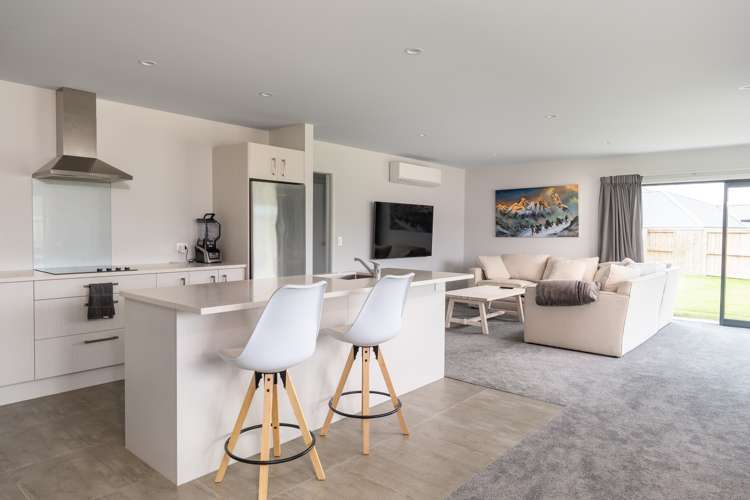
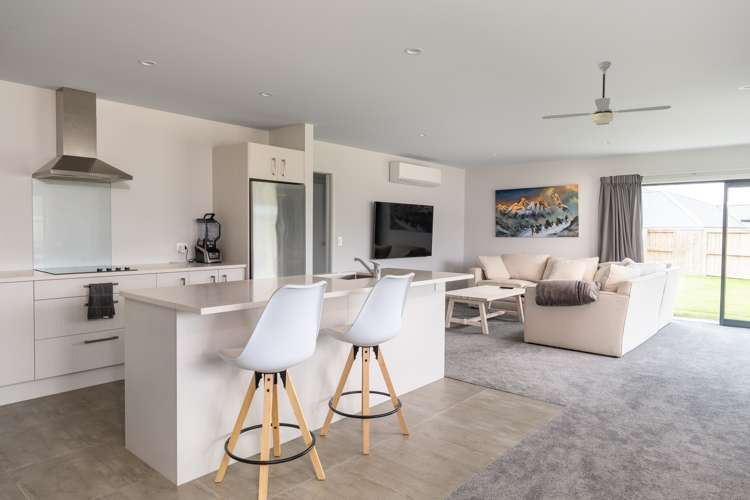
+ ceiling fan (603, 92)
